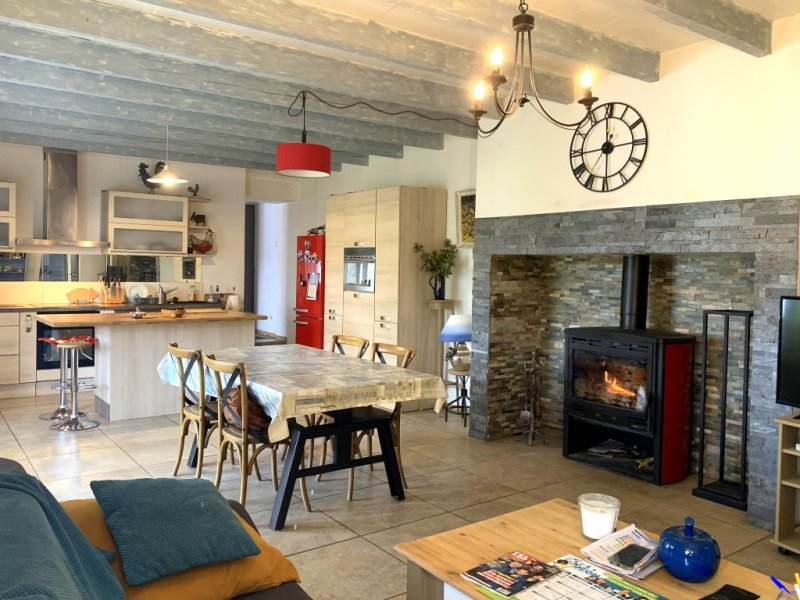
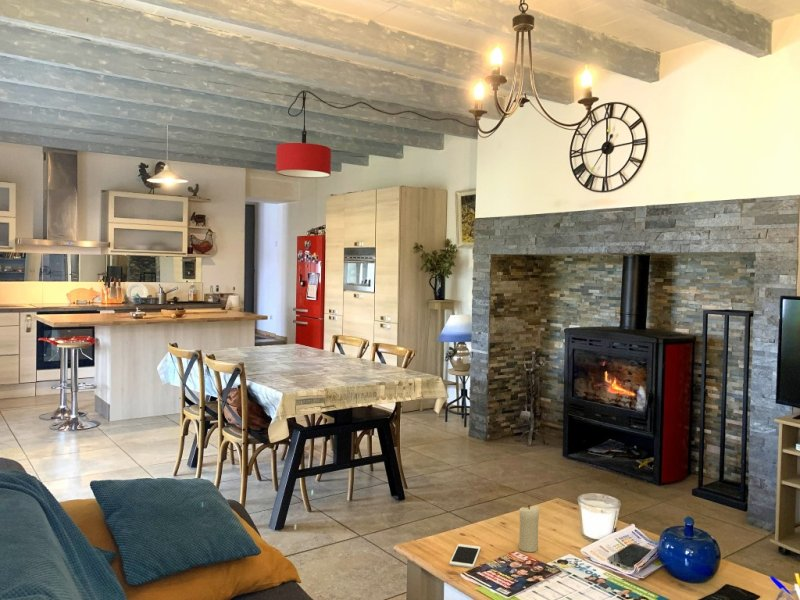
+ candle (528, 526)
+ cell phone (465, 555)
